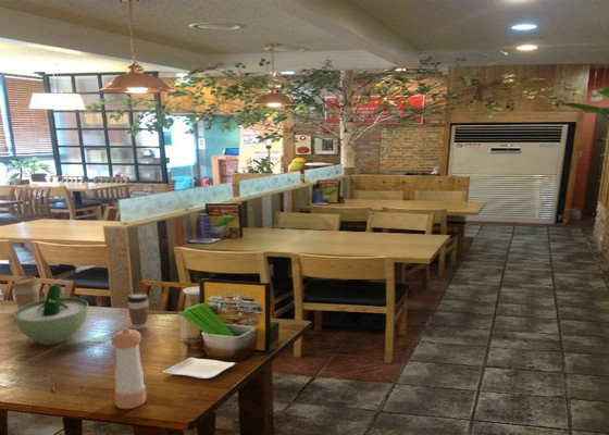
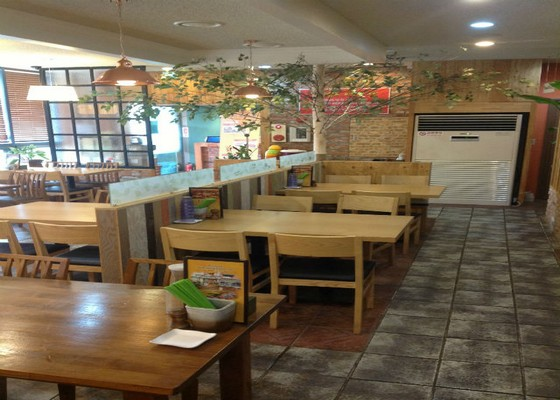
- coffee cup (138, 311)
- coffee cup (27, 294)
- pepper shaker (128, 365)
- soup bowl (52, 313)
